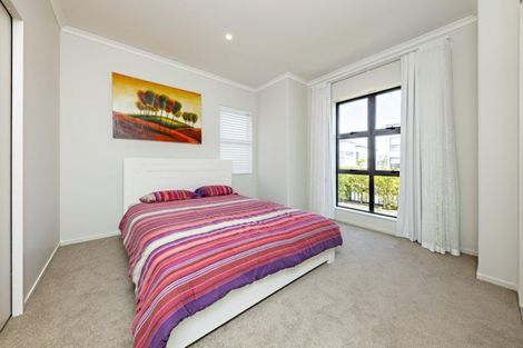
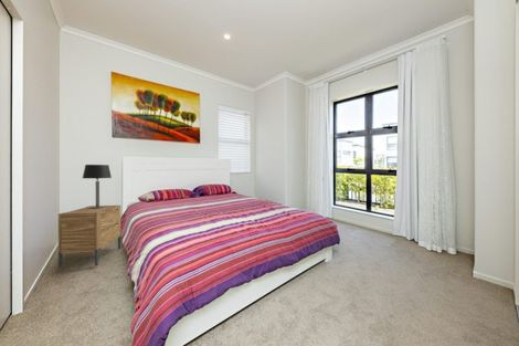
+ table lamp (97, 186)
+ nightstand (93, 233)
